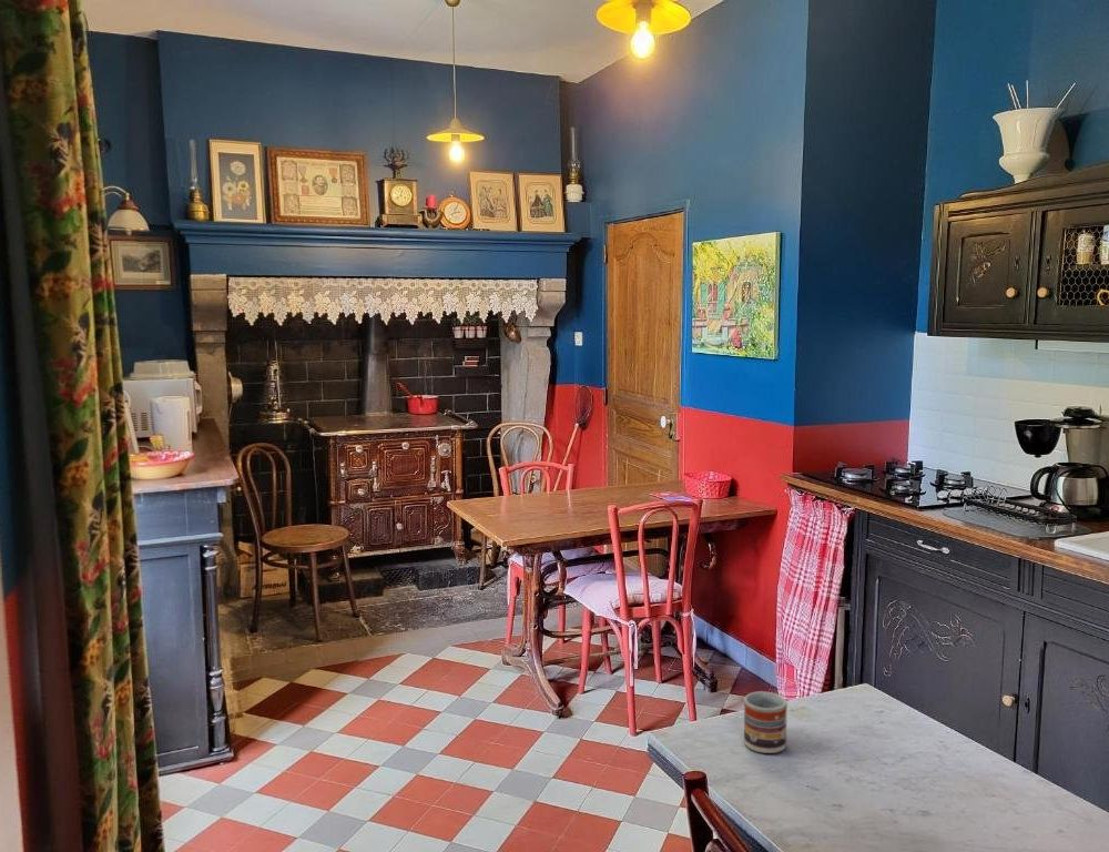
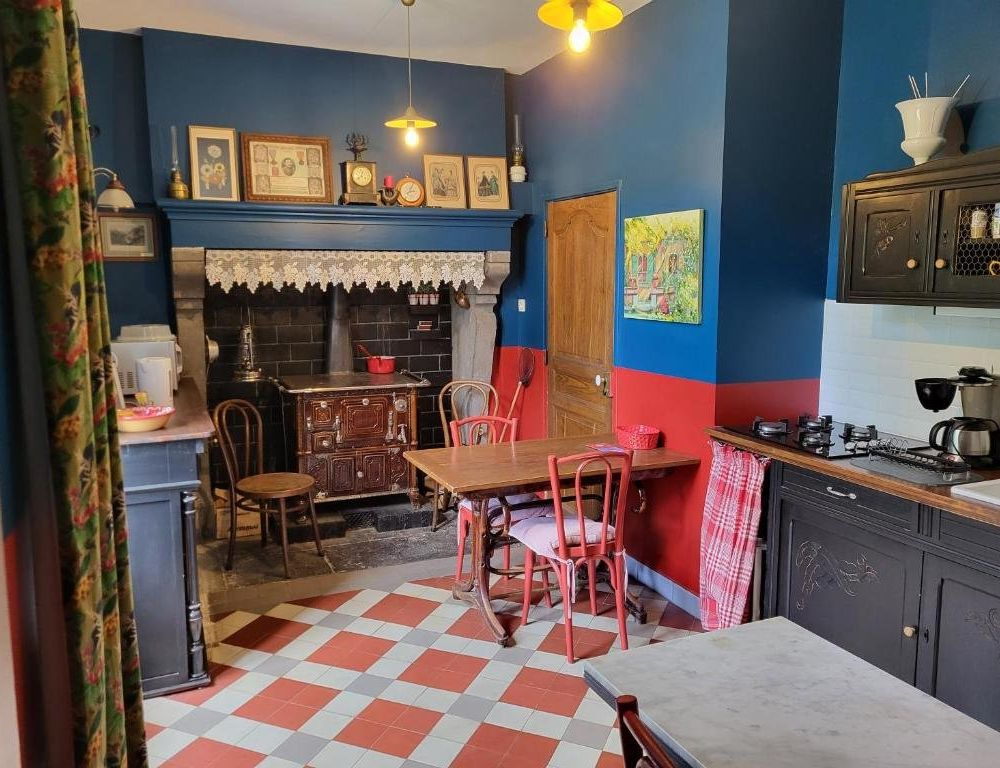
- cup (765, 718)
